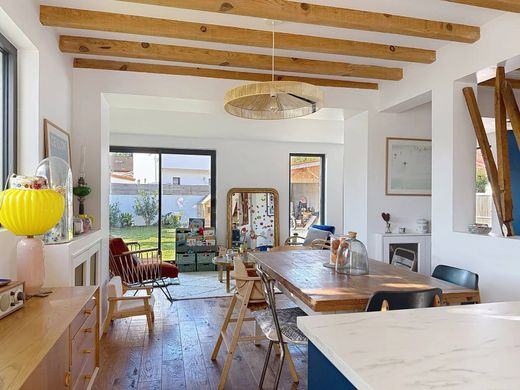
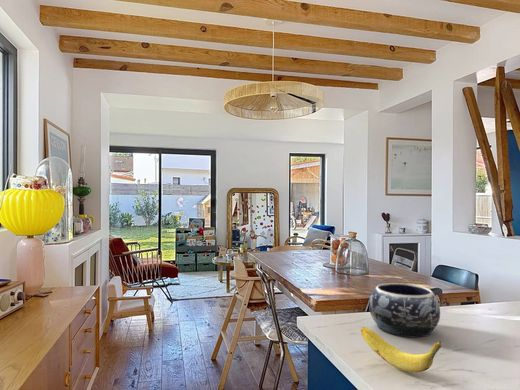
+ banana (397, 349)
+ decorative bowl (403, 308)
